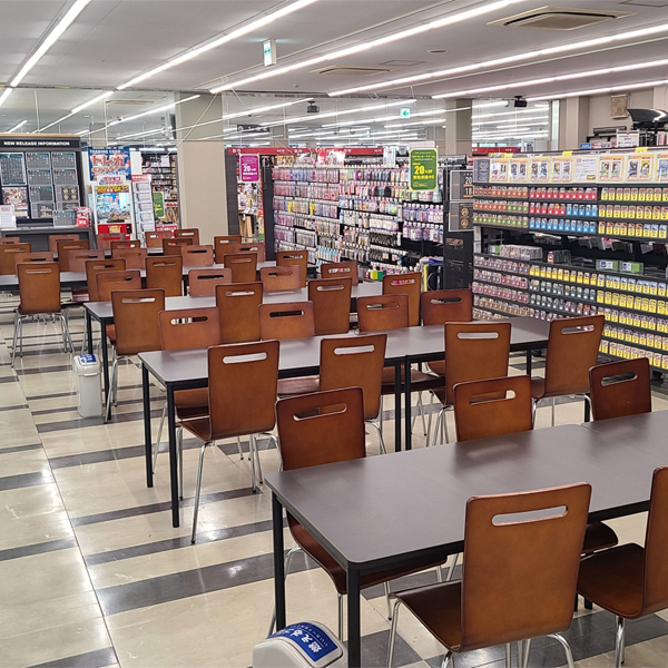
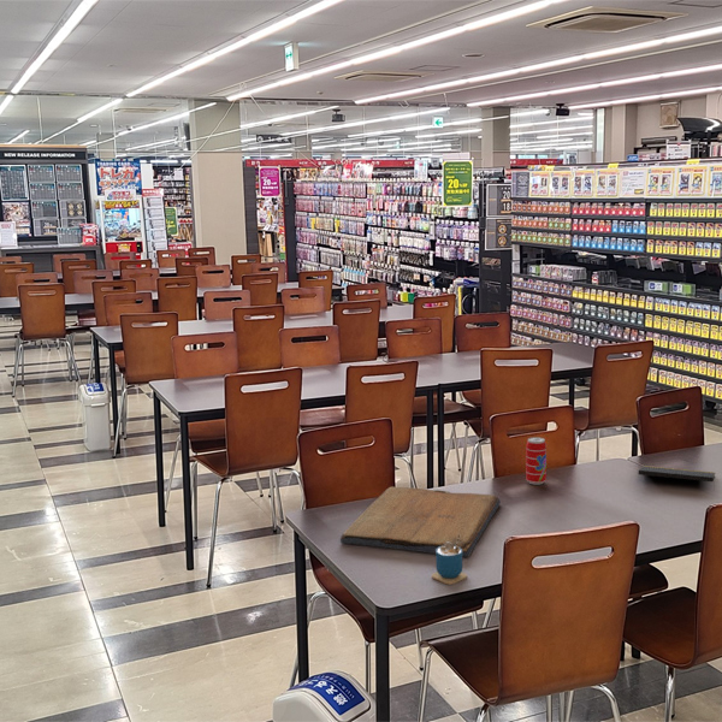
+ beverage can (535, 461)
+ cup (449, 555)
+ religious icon (424, 517)
+ notepad (676, 473)
